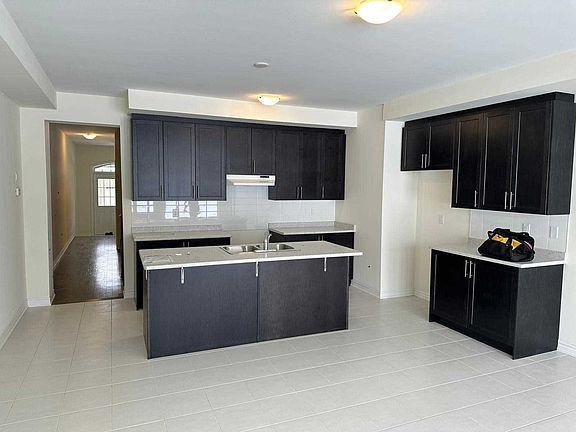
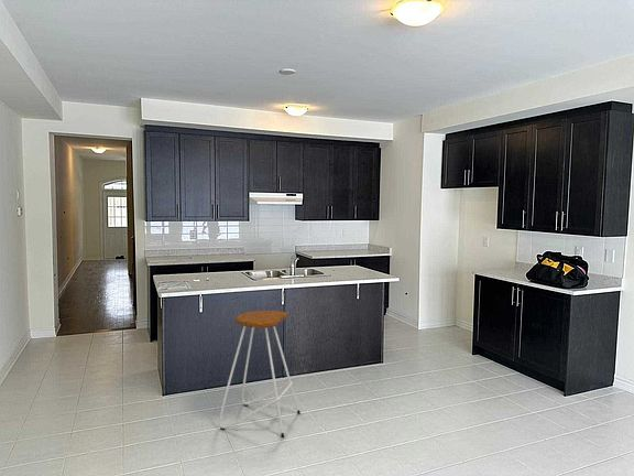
+ bar stool (271, 368)
